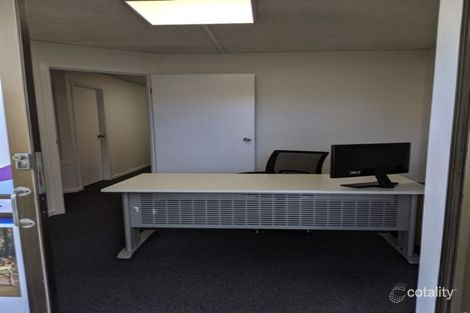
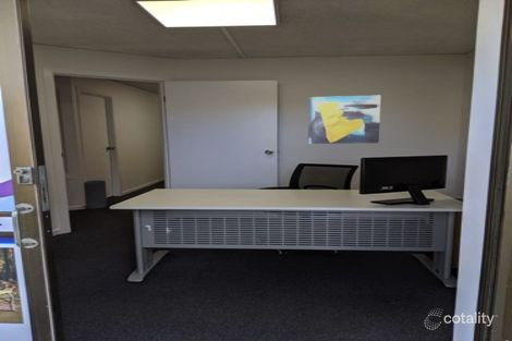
+ wall art (343, 120)
+ trash can (95, 194)
